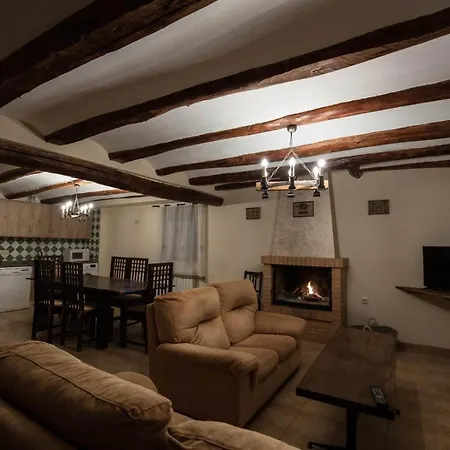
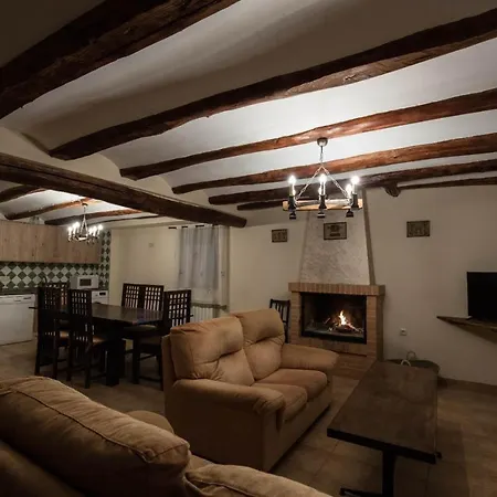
- remote control (378, 395)
